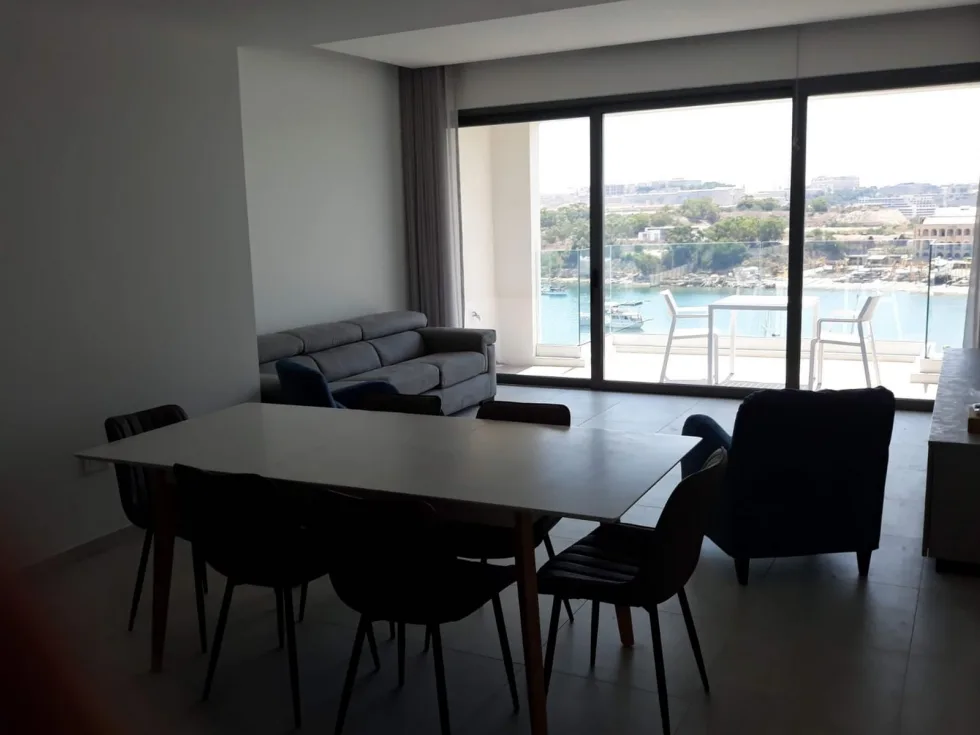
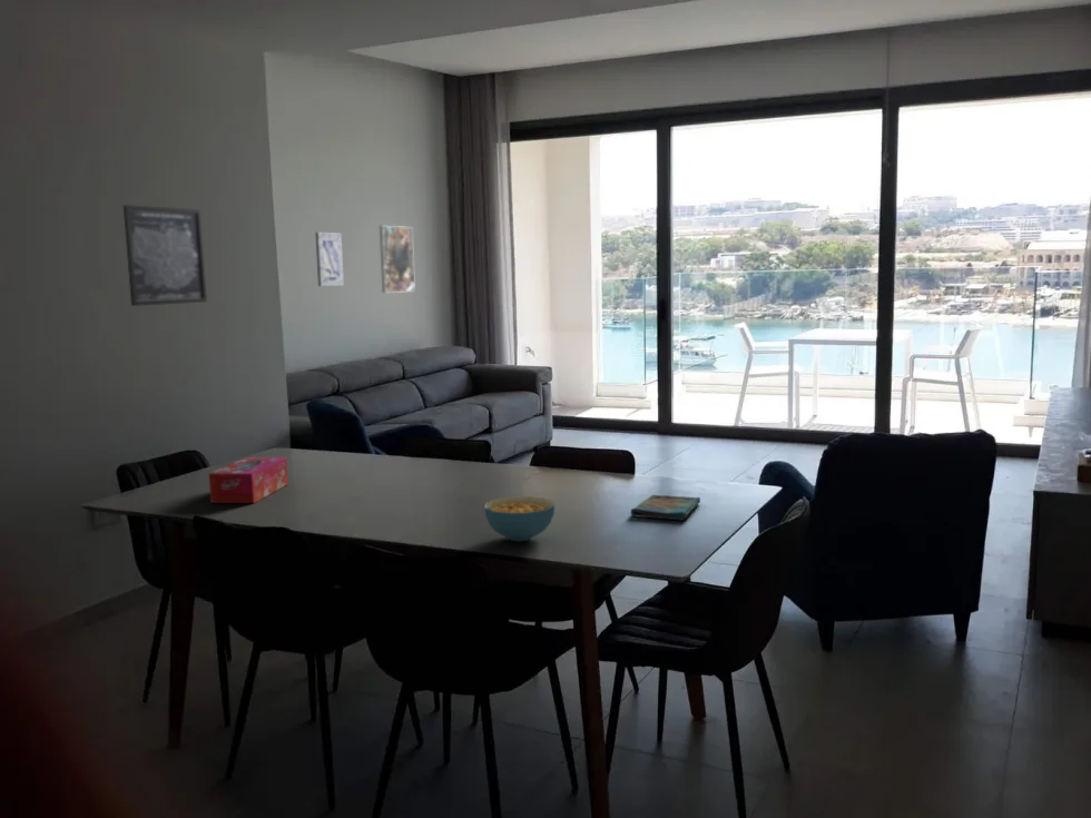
+ tissue box (249, 479)
+ wall art (167, 255)
+ dish towel (666, 505)
+ cereal bowl (520, 521)
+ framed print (397, 259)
+ wall art (330, 259)
